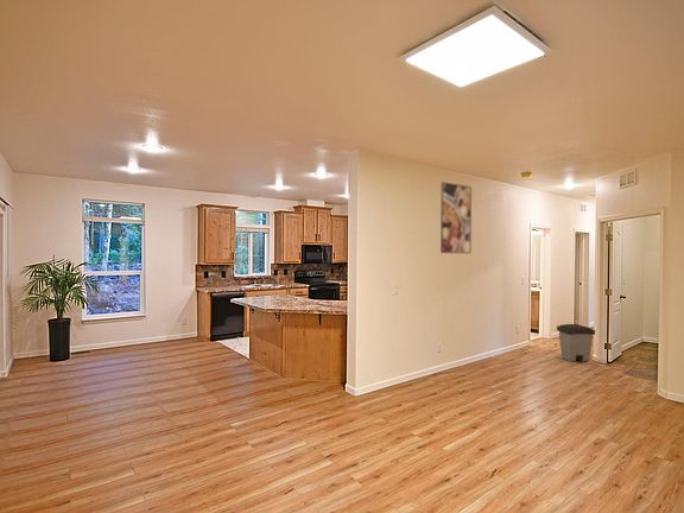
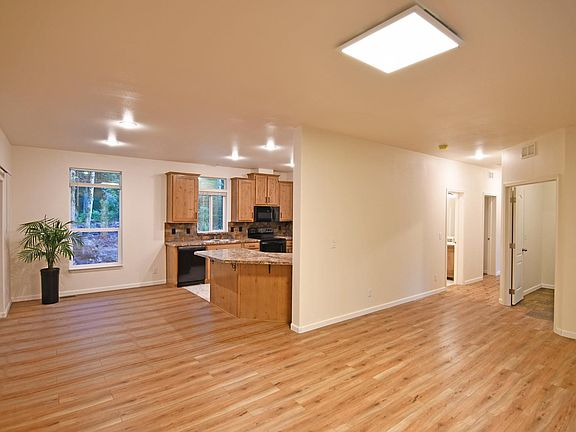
- trash can (575, 342)
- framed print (456, 218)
